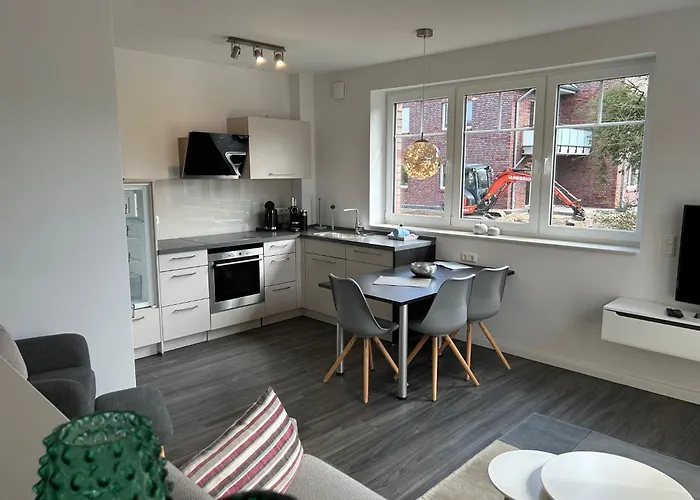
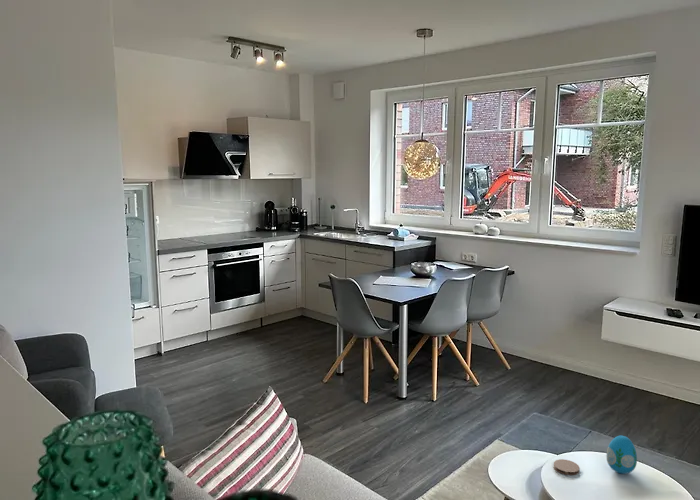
+ decorative egg (621, 454)
+ coaster (566, 467)
